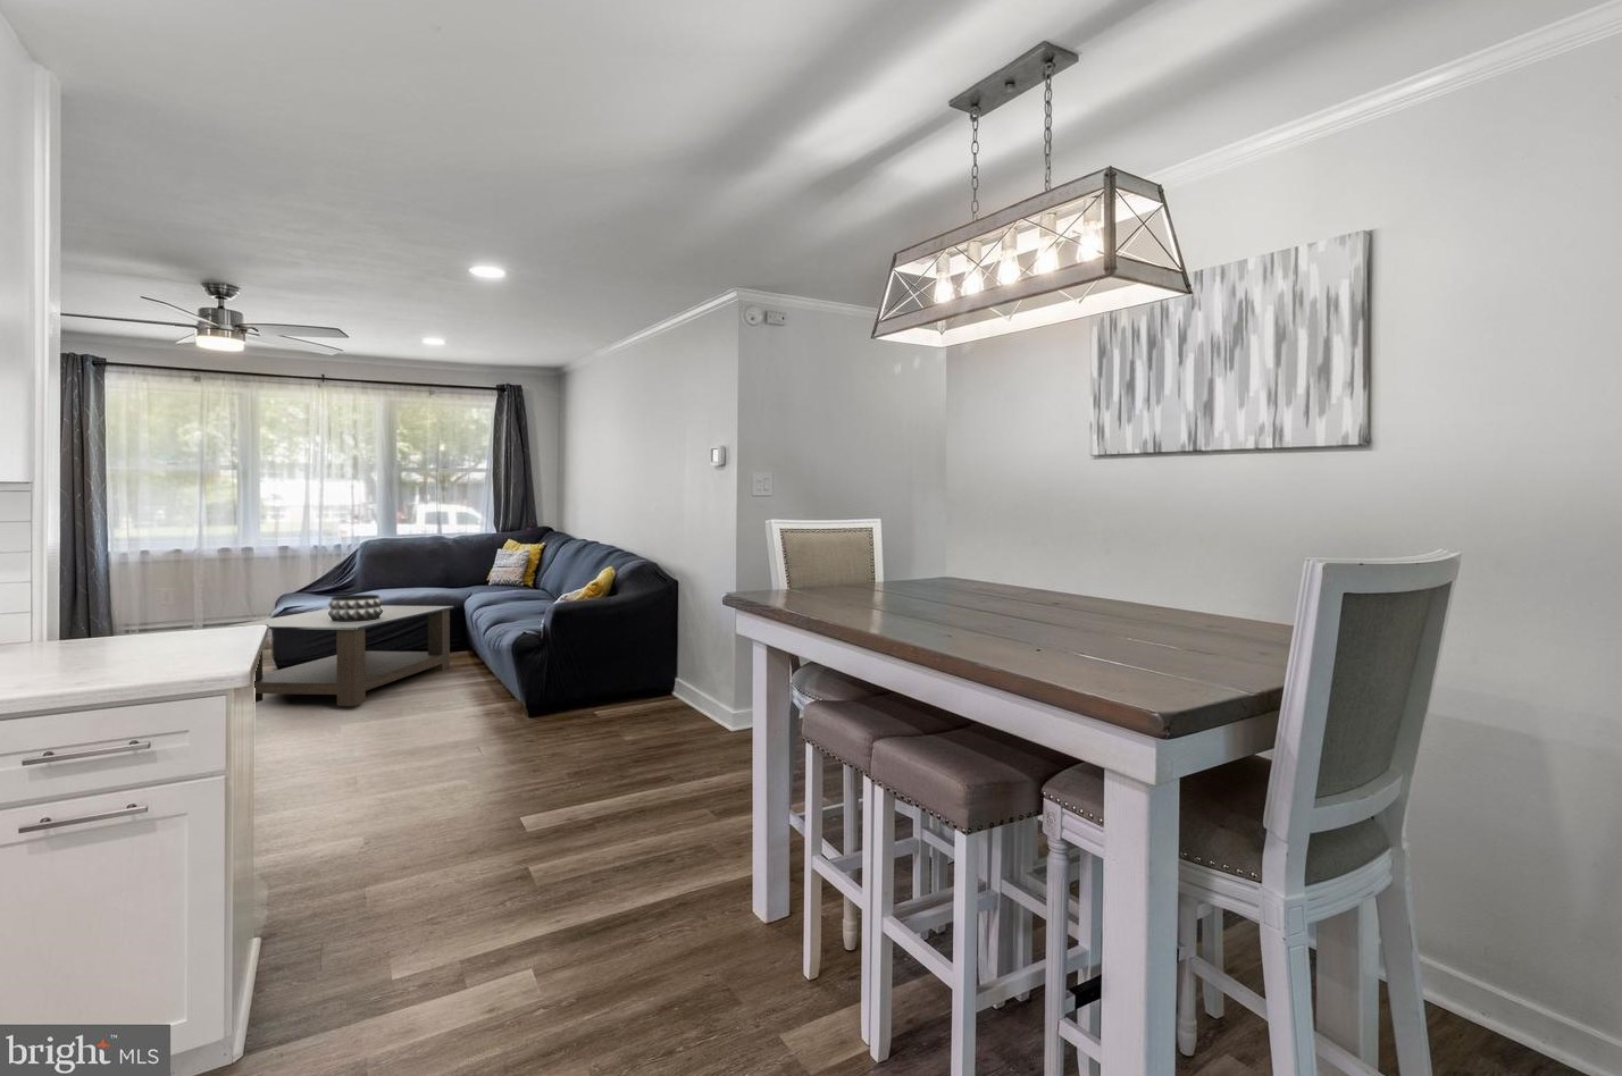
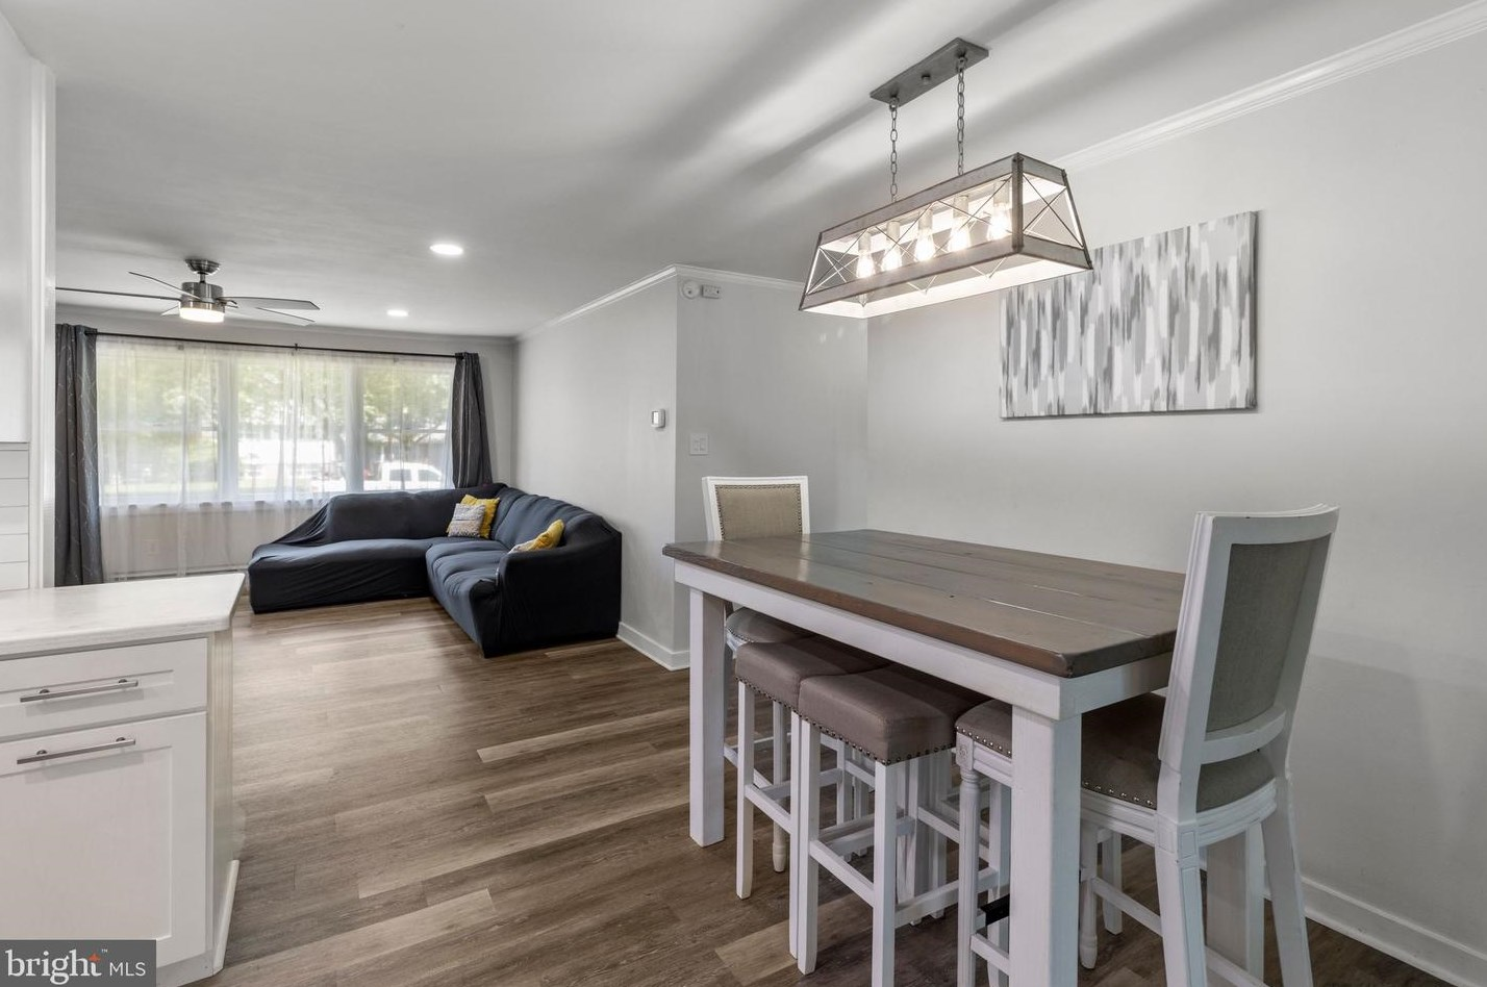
- decorative bowl (356, 608)
- coffee table (352, 650)
